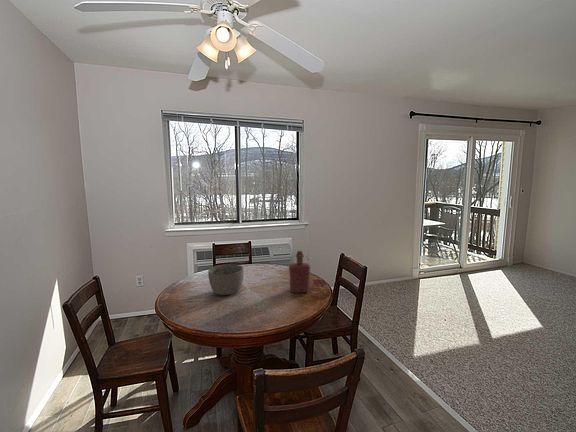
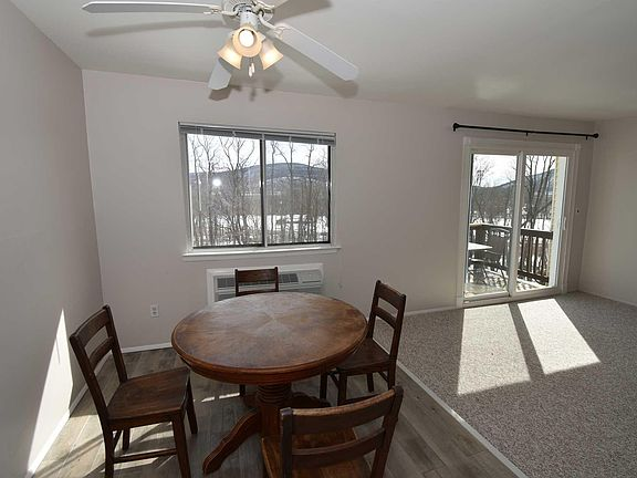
- bottle (299, 271)
- bowl (226, 280)
